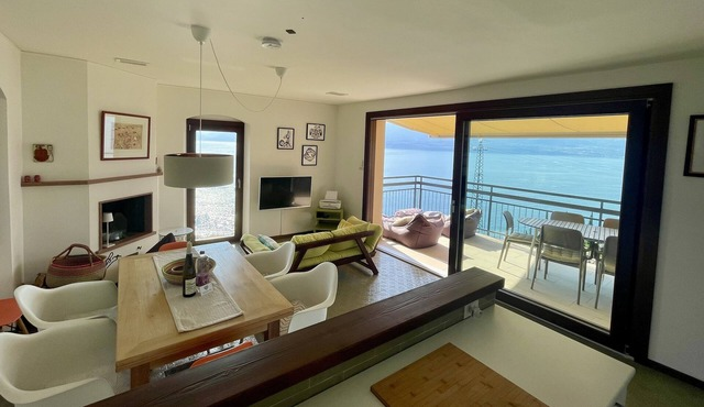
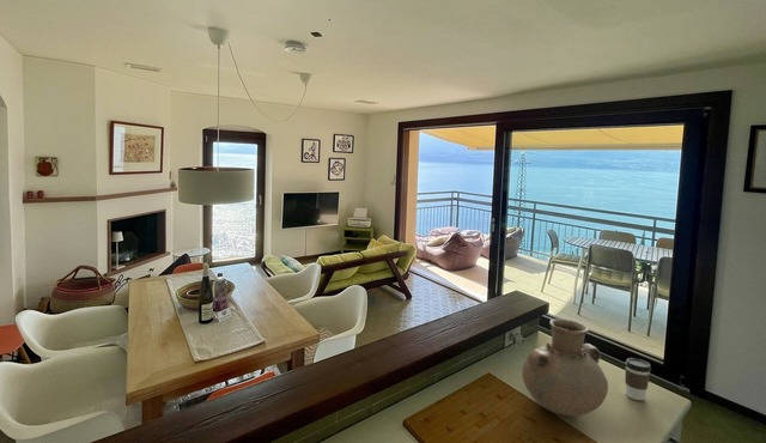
+ vase (564, 368)
+ coffee cup (636, 378)
